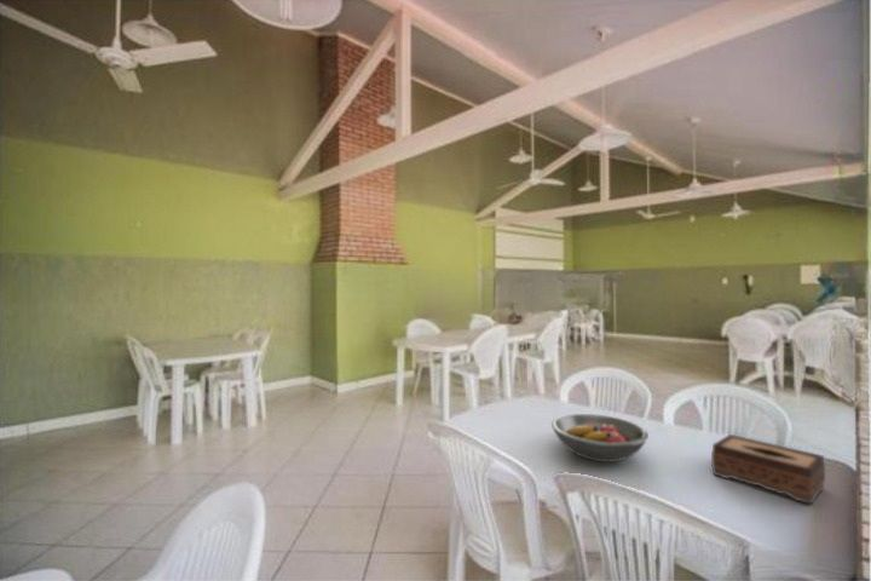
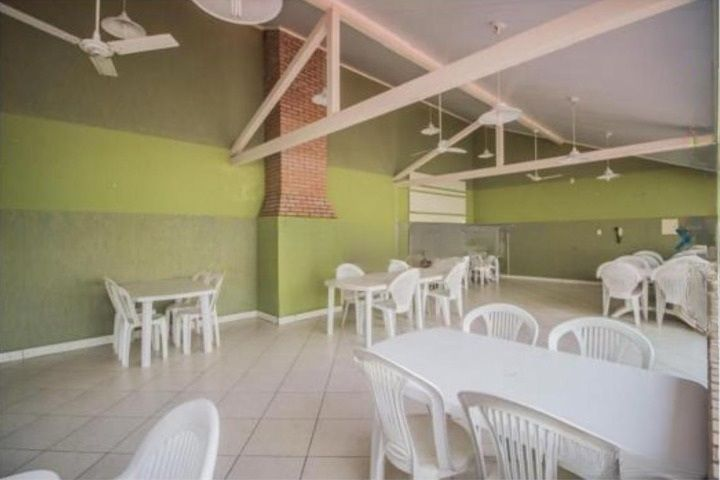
- tissue box (766, 465)
- fruit bowl (598, 437)
